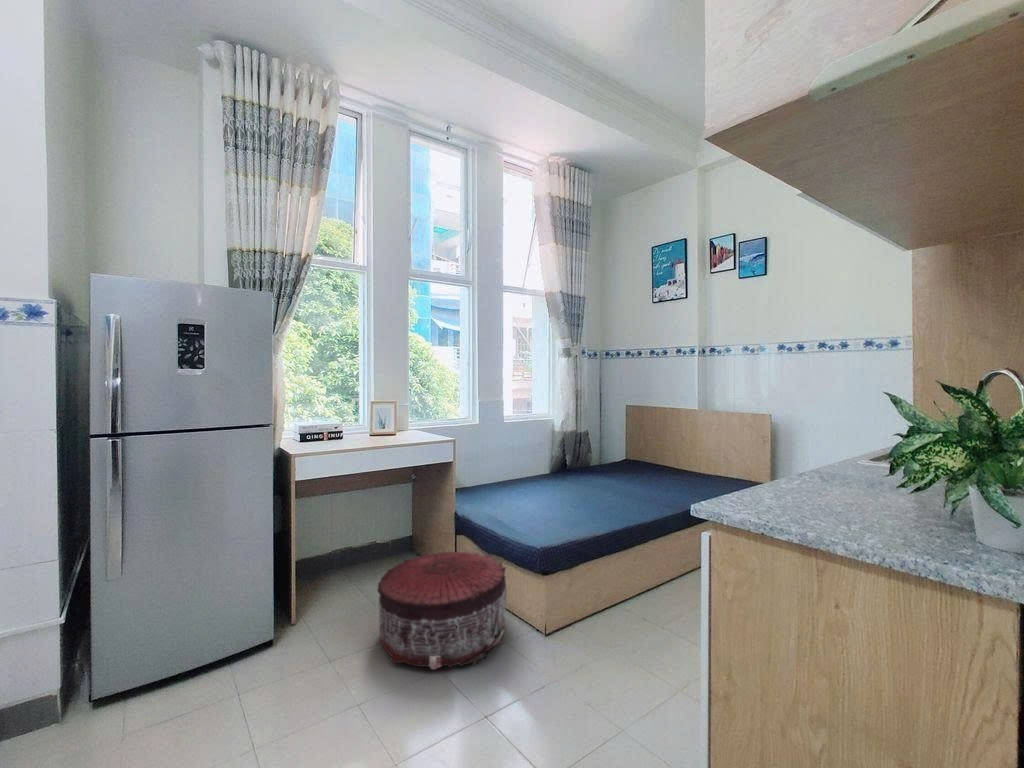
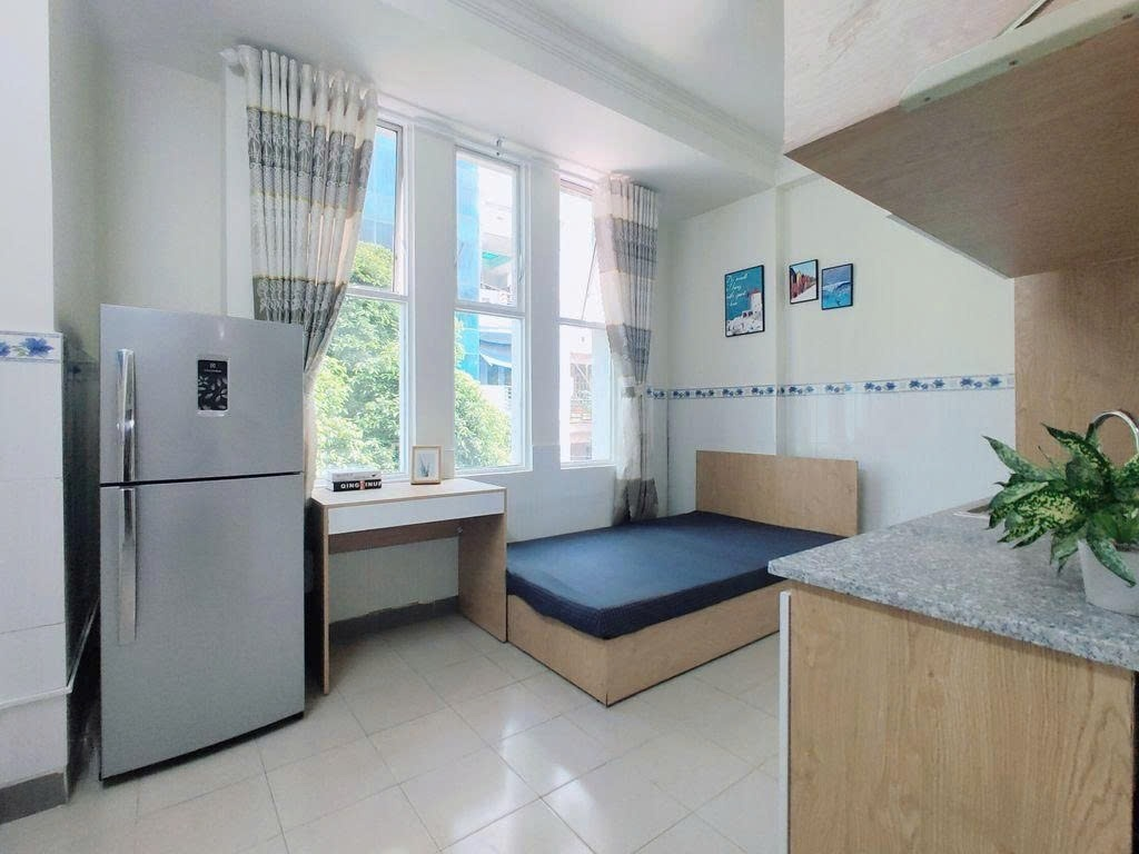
- pouf (445, 599)
